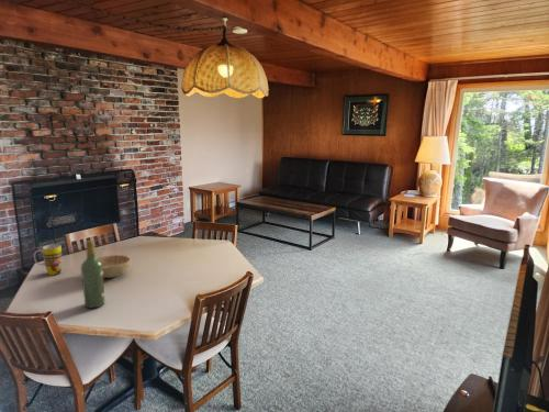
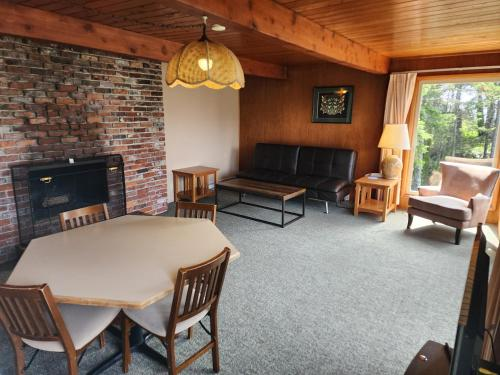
- decorative bowl (110, 267)
- mug (48, 260)
- wine bottle (92, 272)
